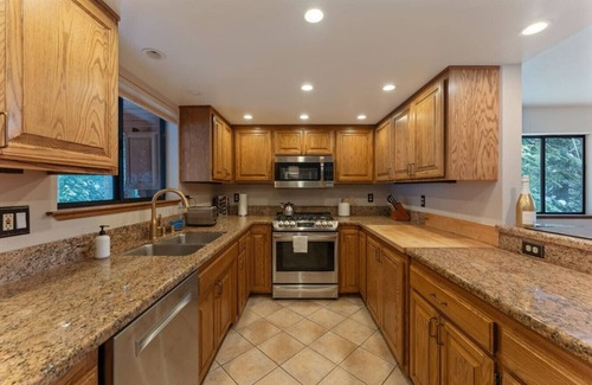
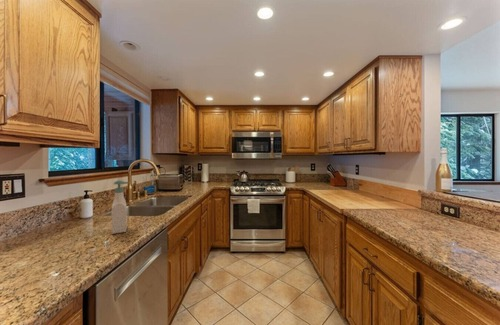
+ soap bottle (121, 205)
